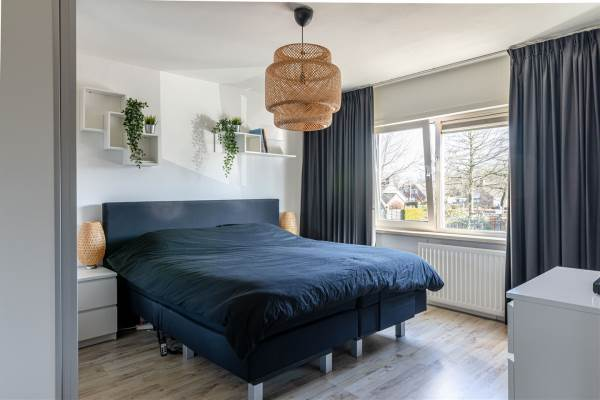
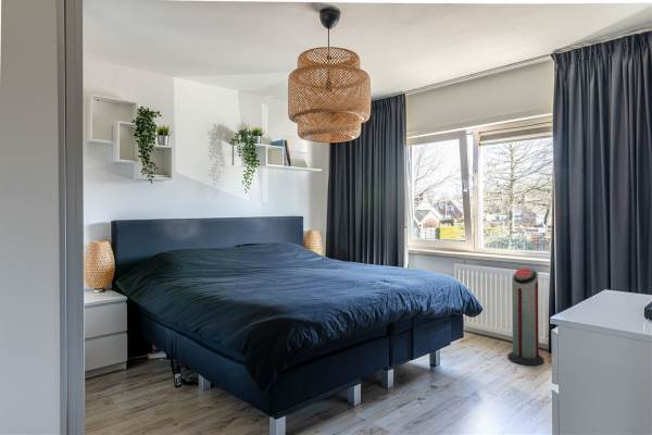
+ air purifier (525, 313)
